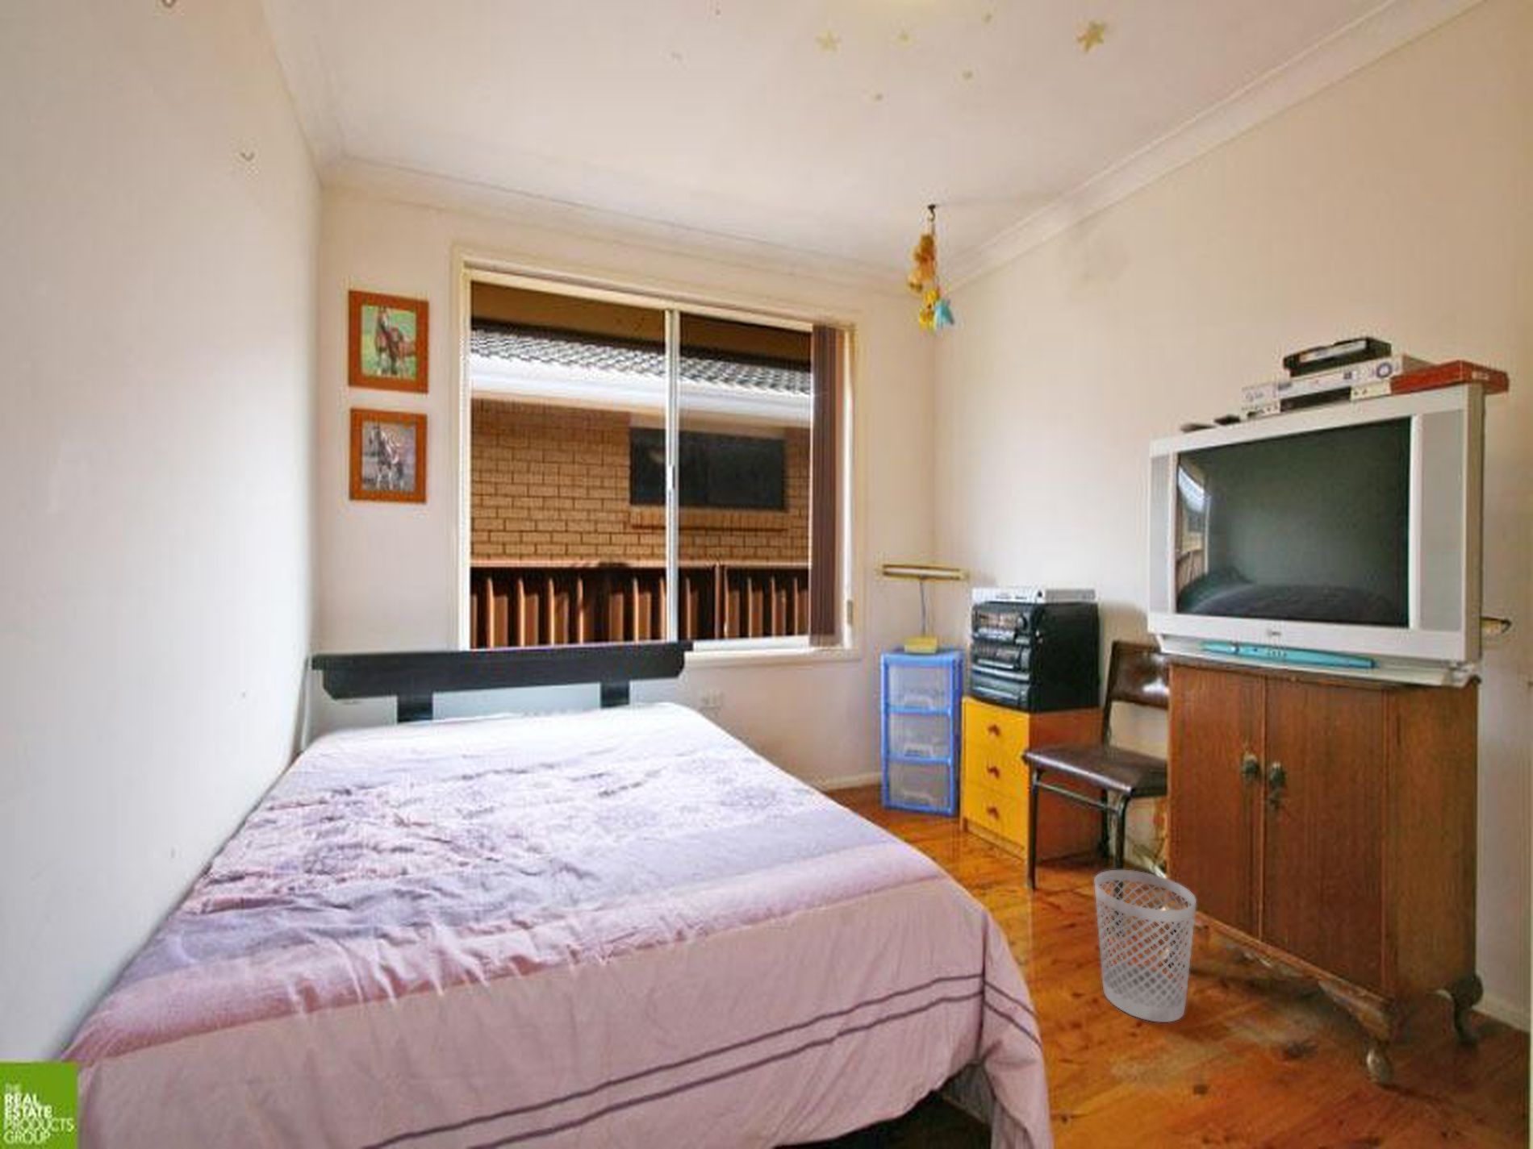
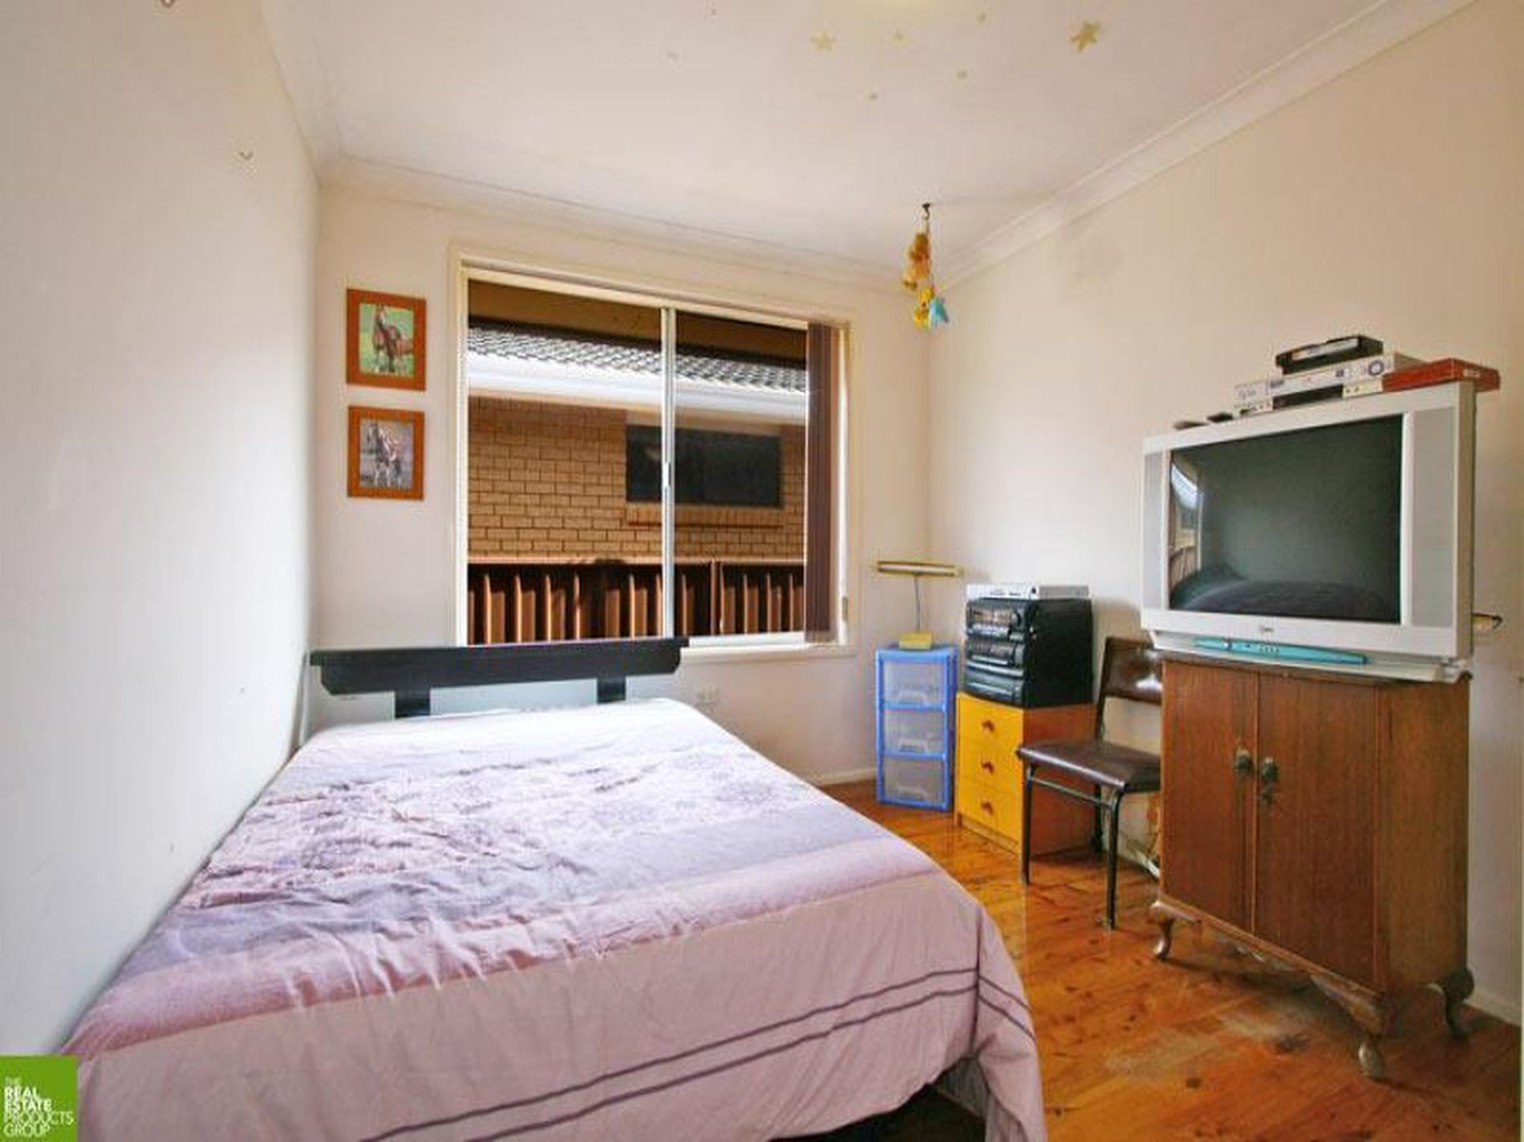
- wastebasket (1142, 944)
